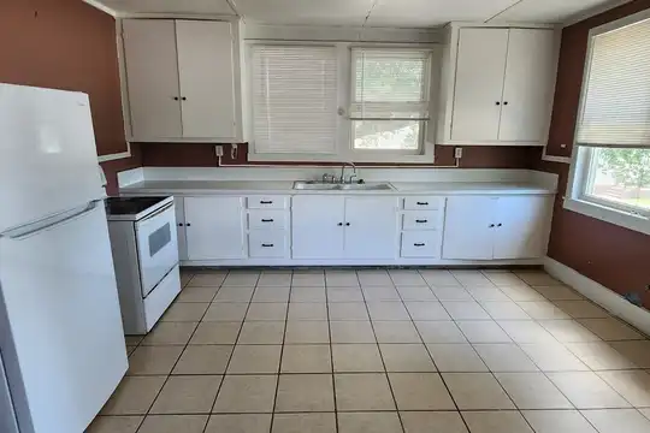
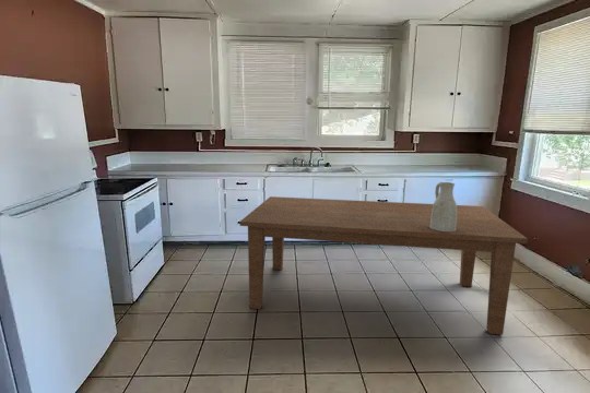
+ dining table (371, 243)
+ ceramic pitcher (444, 204)
